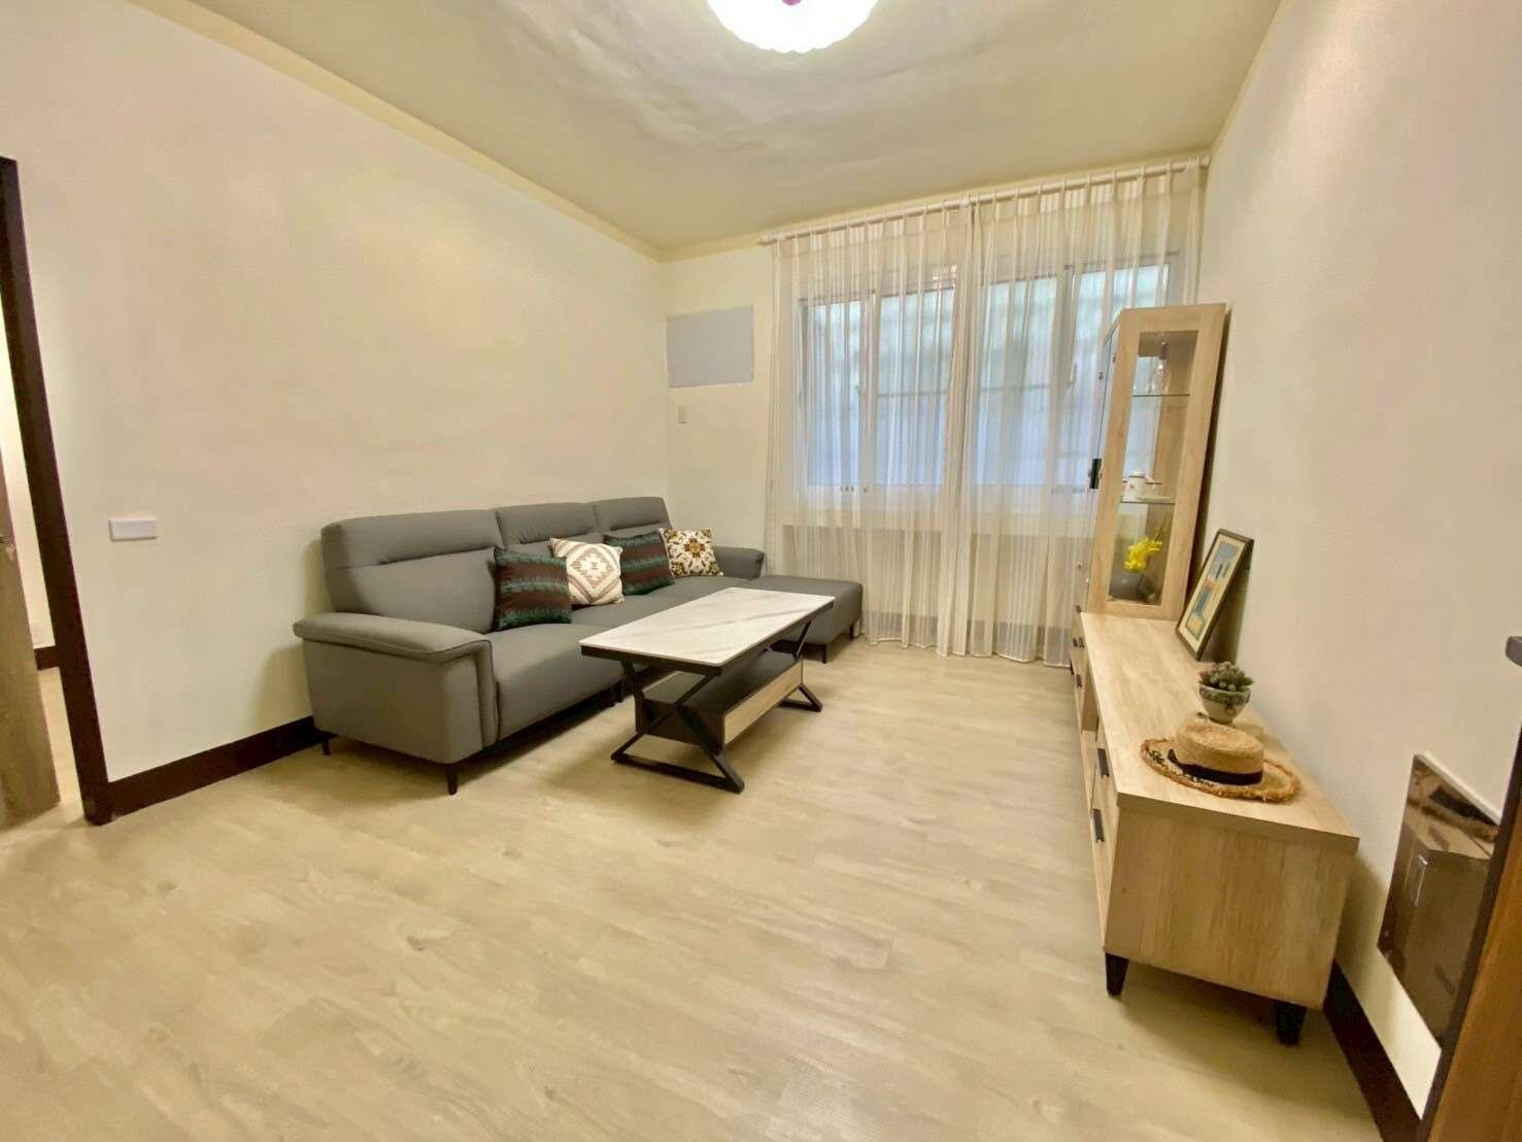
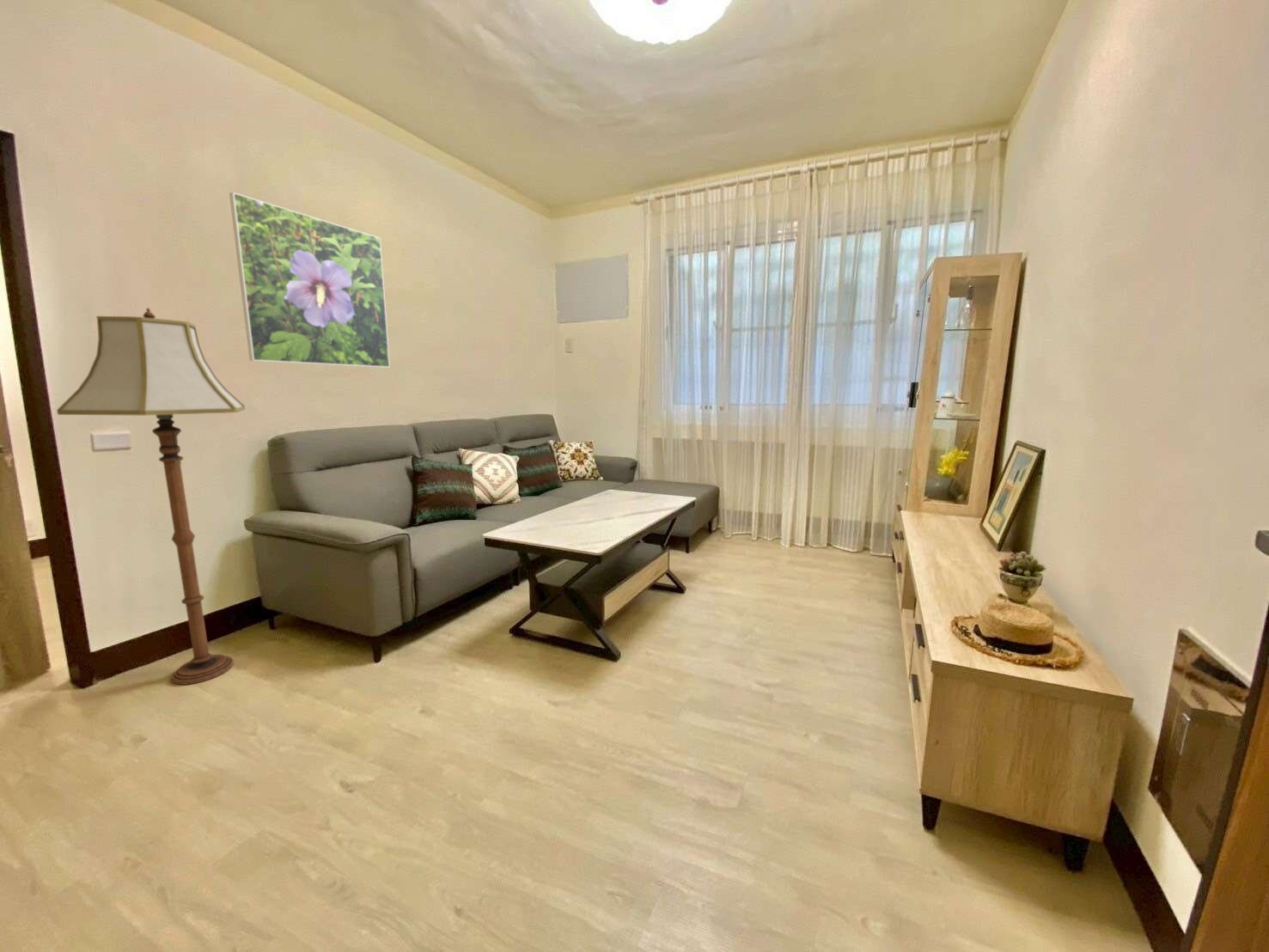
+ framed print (321, 293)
+ floor lamp (176, 501)
